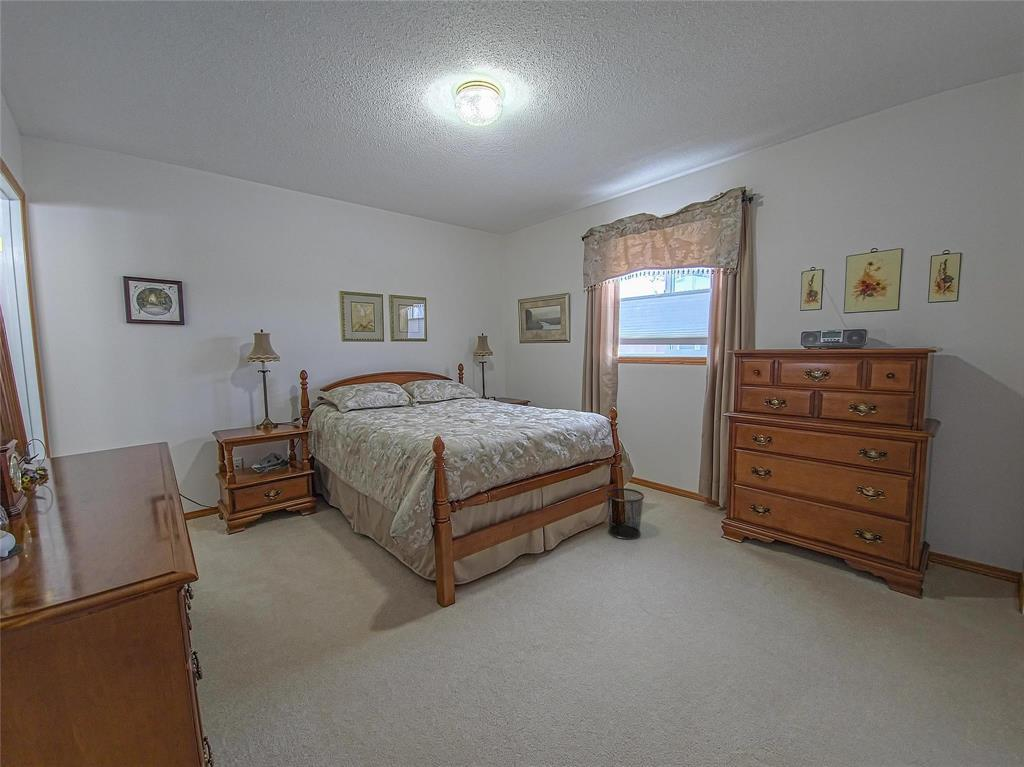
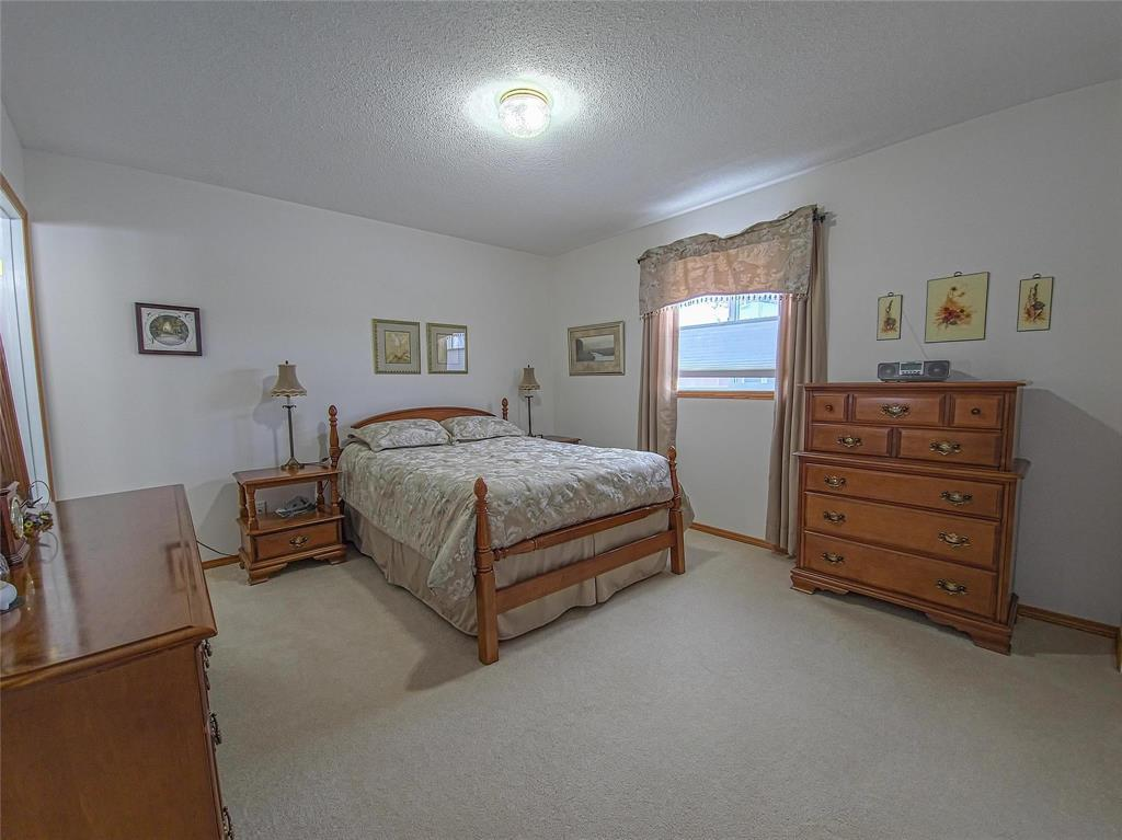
- waste bin (624, 513)
